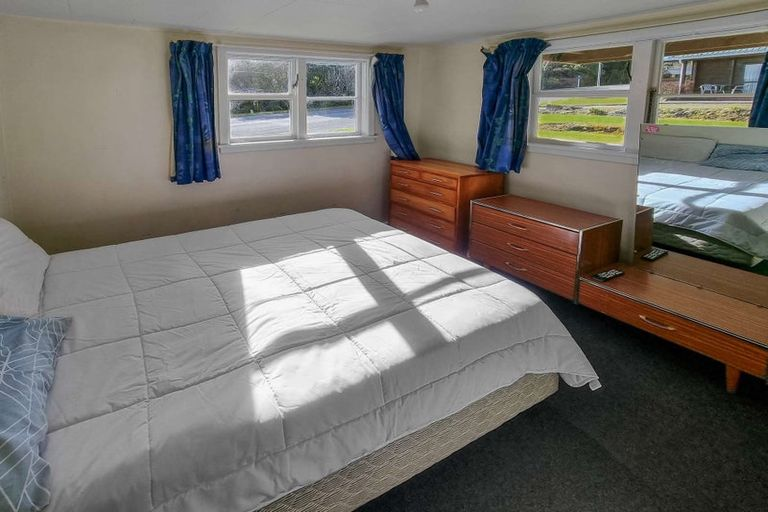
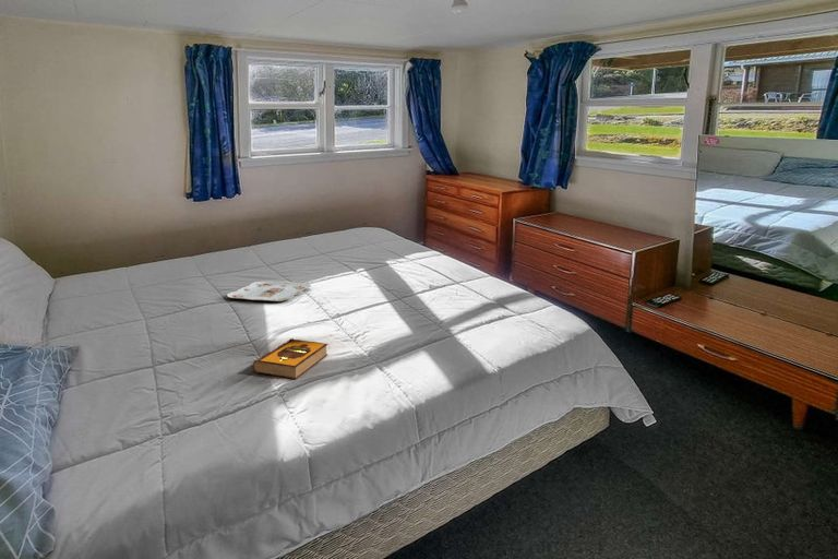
+ serving tray (271, 290)
+ hardback book (291, 357)
